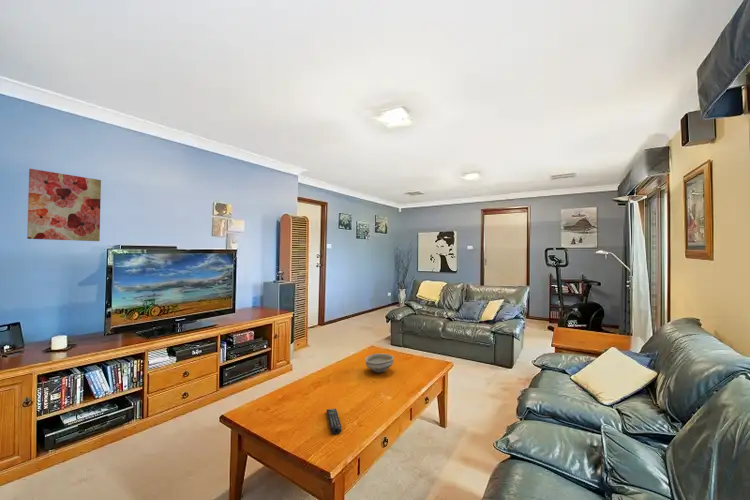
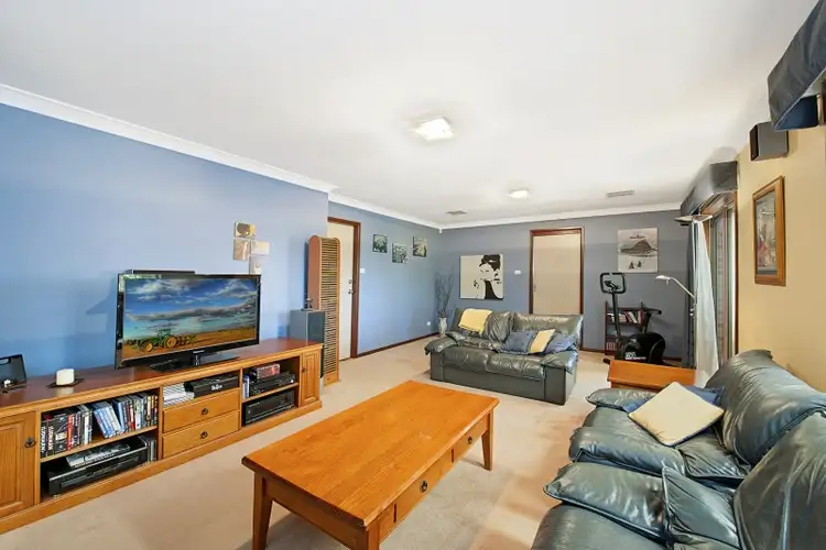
- bowl (379, 363)
- wall art (66, 207)
- remote control (333, 419)
